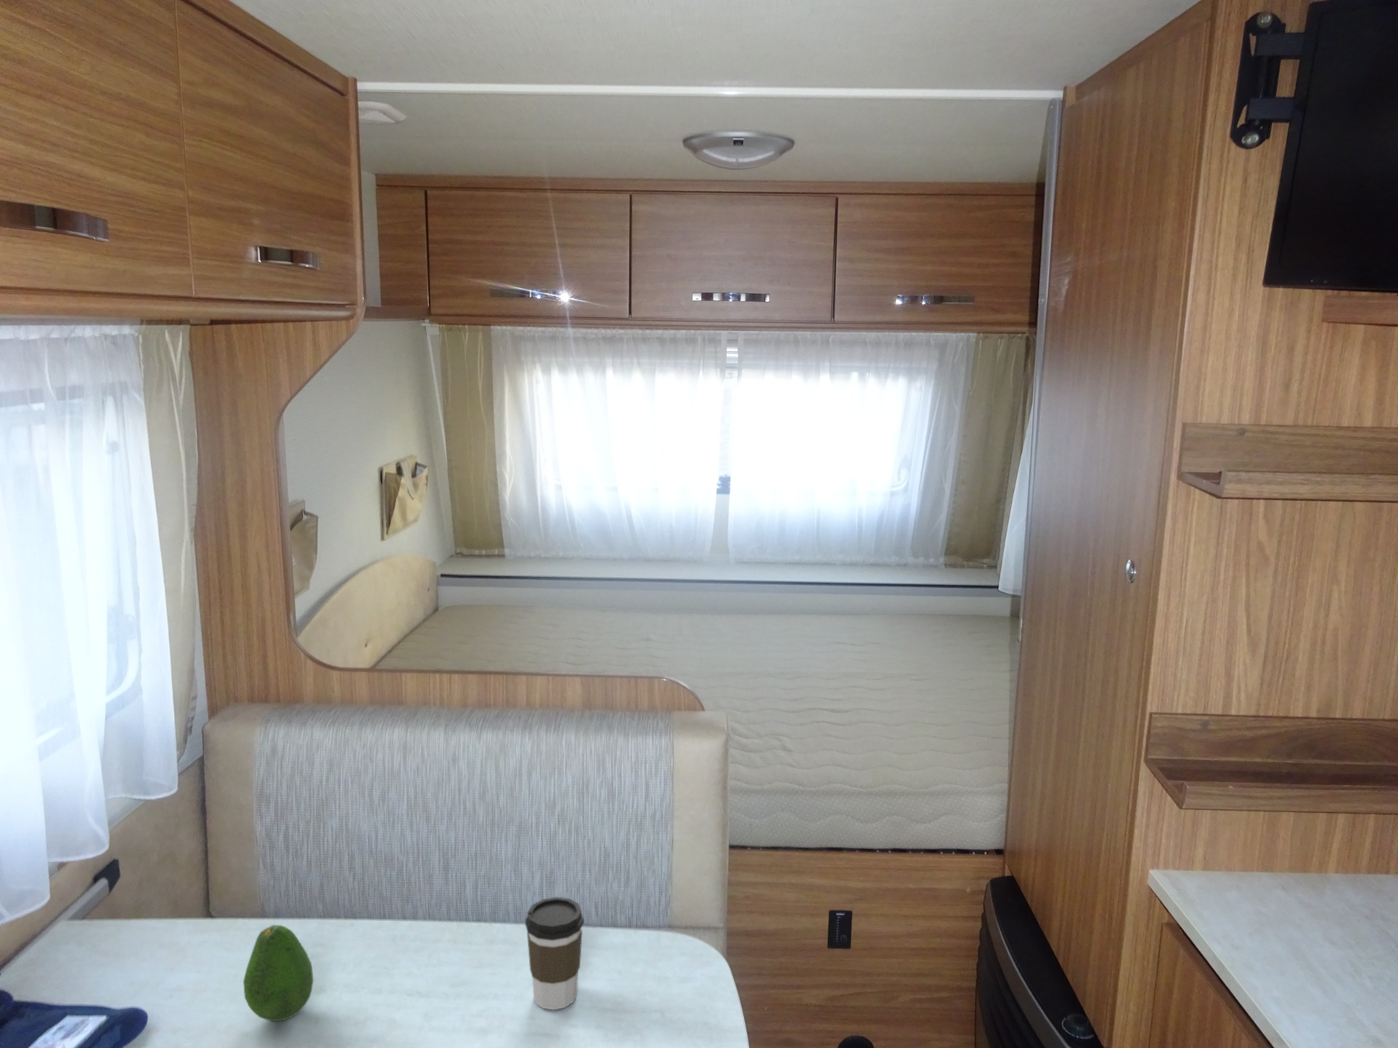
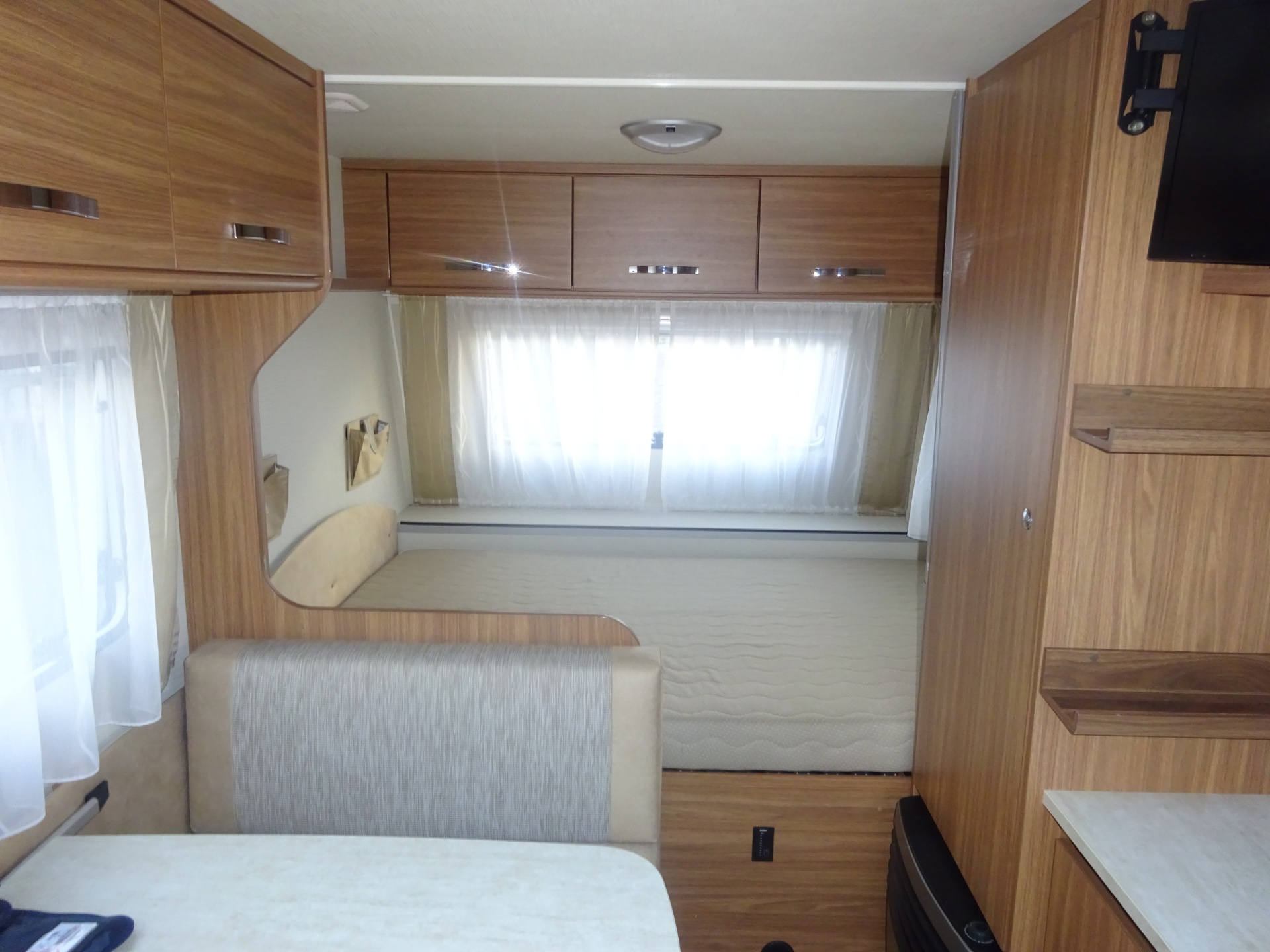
- coffee cup (555, 953)
- fruit (278, 973)
